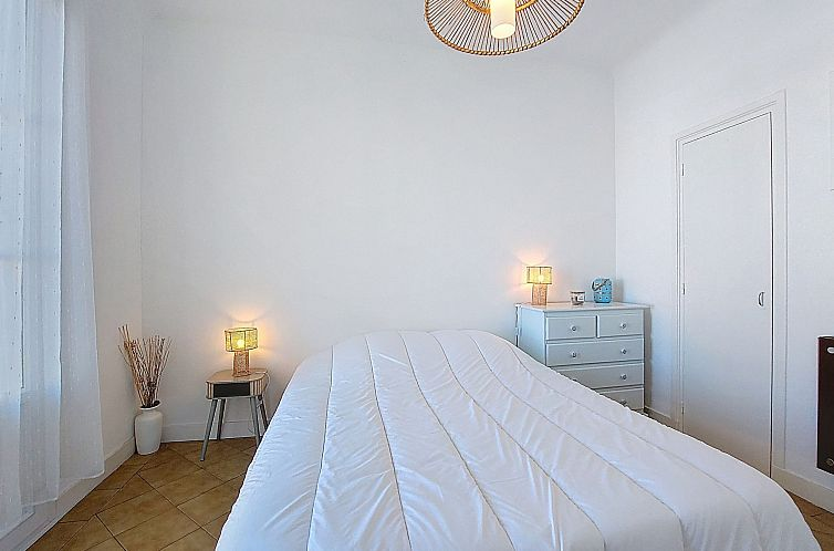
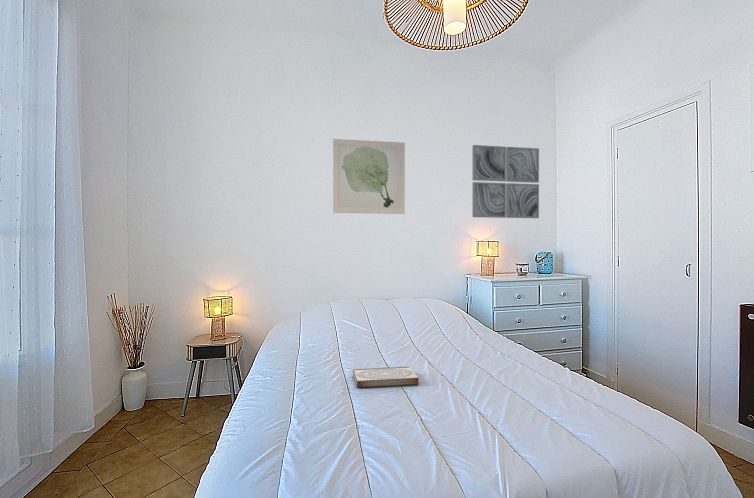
+ wall art (506, 181)
+ book (384, 376)
+ wall art (369, 177)
